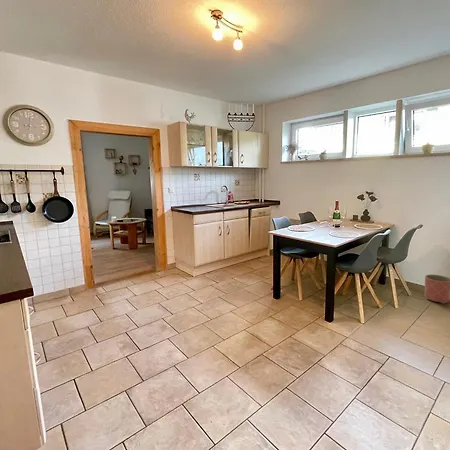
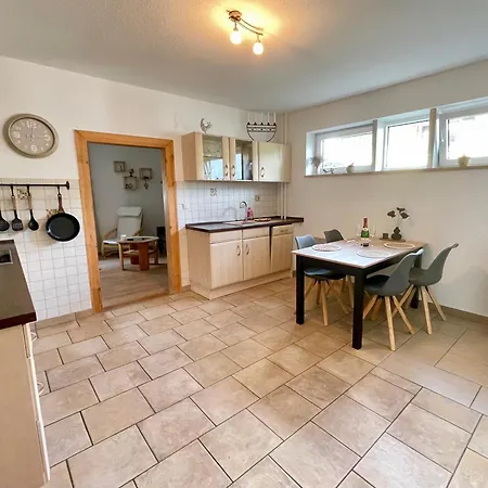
- planter (437, 288)
